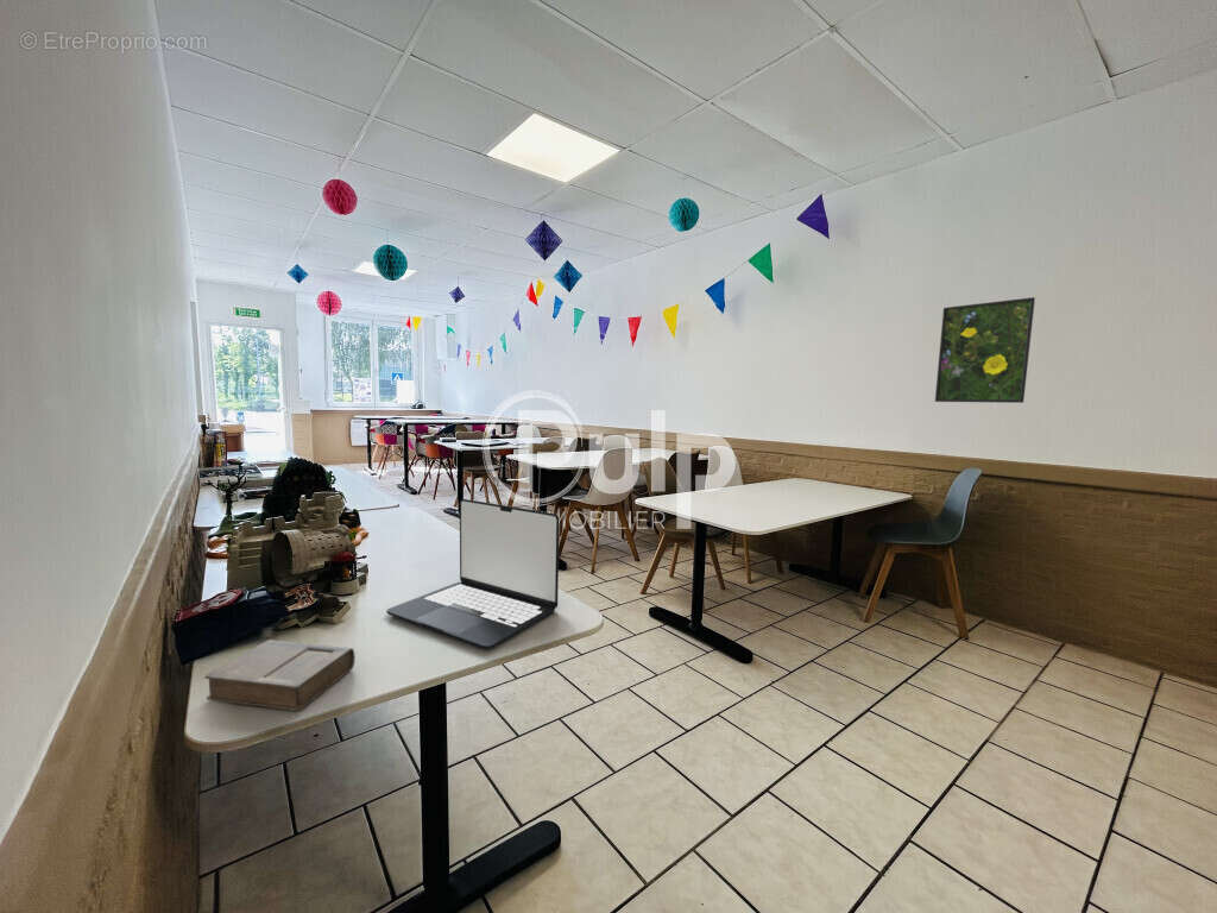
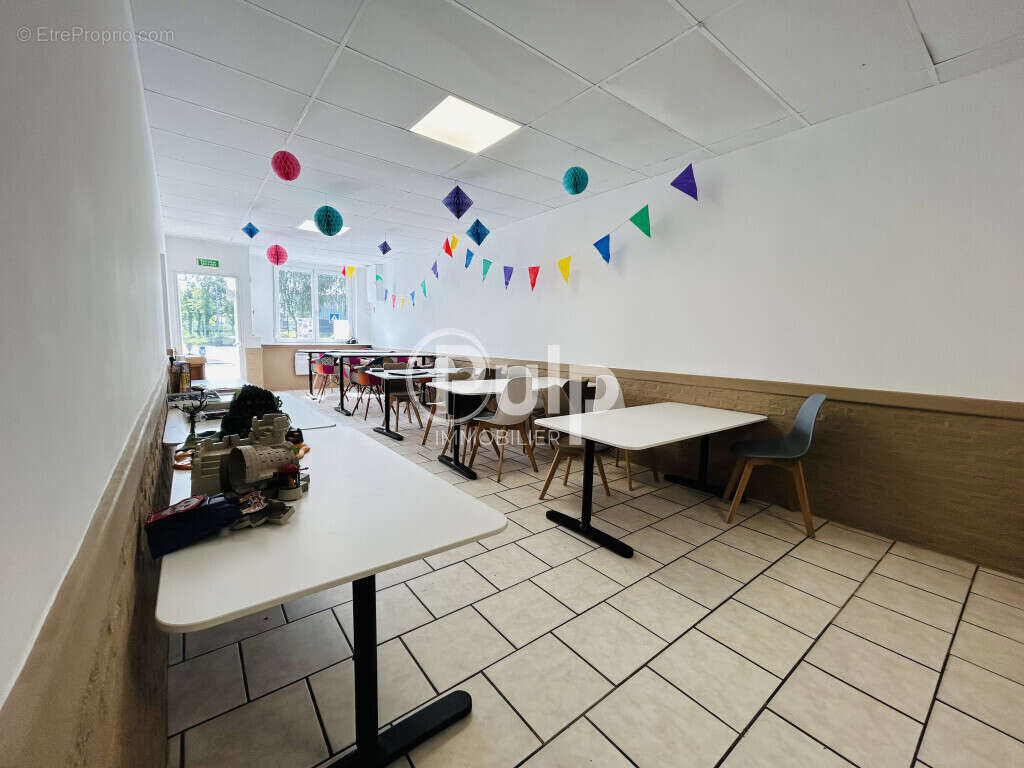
- laptop (472, 563)
- book (272, 669)
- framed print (982, 353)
